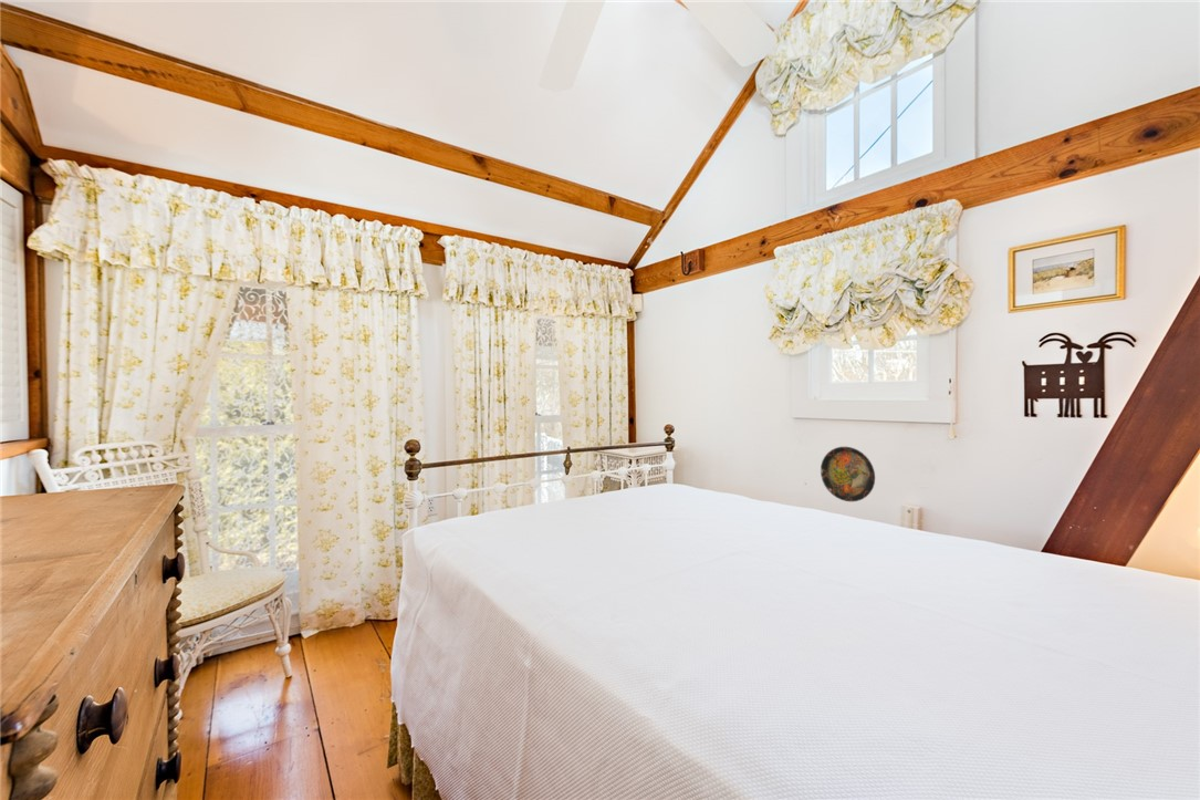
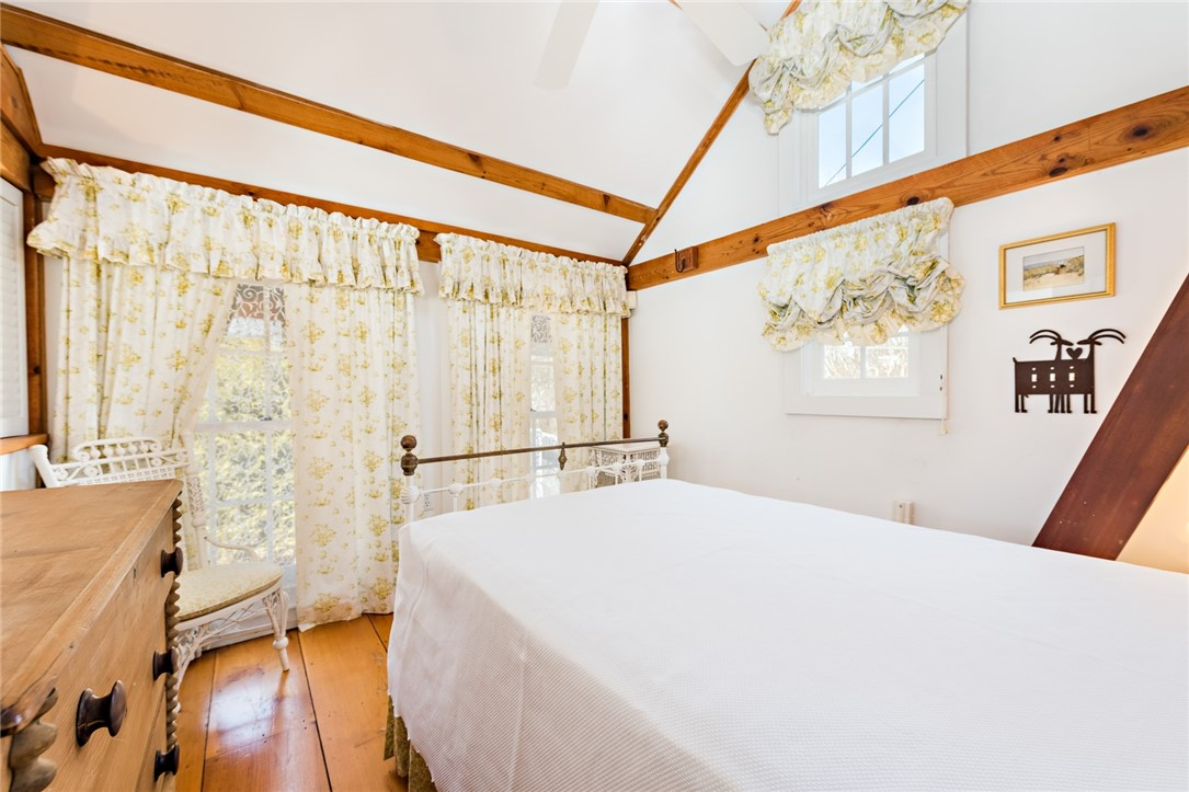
- decorative plate (847, 474)
